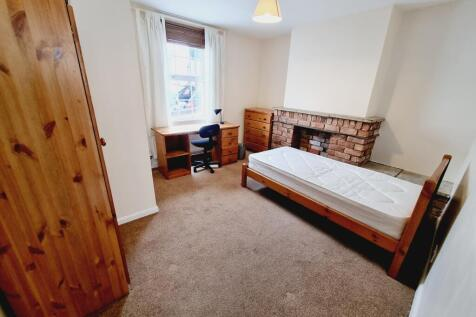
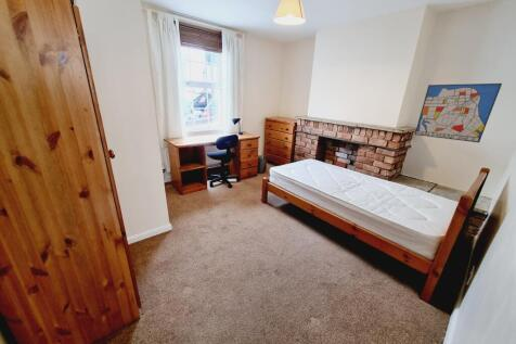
+ wall art (452, 112)
